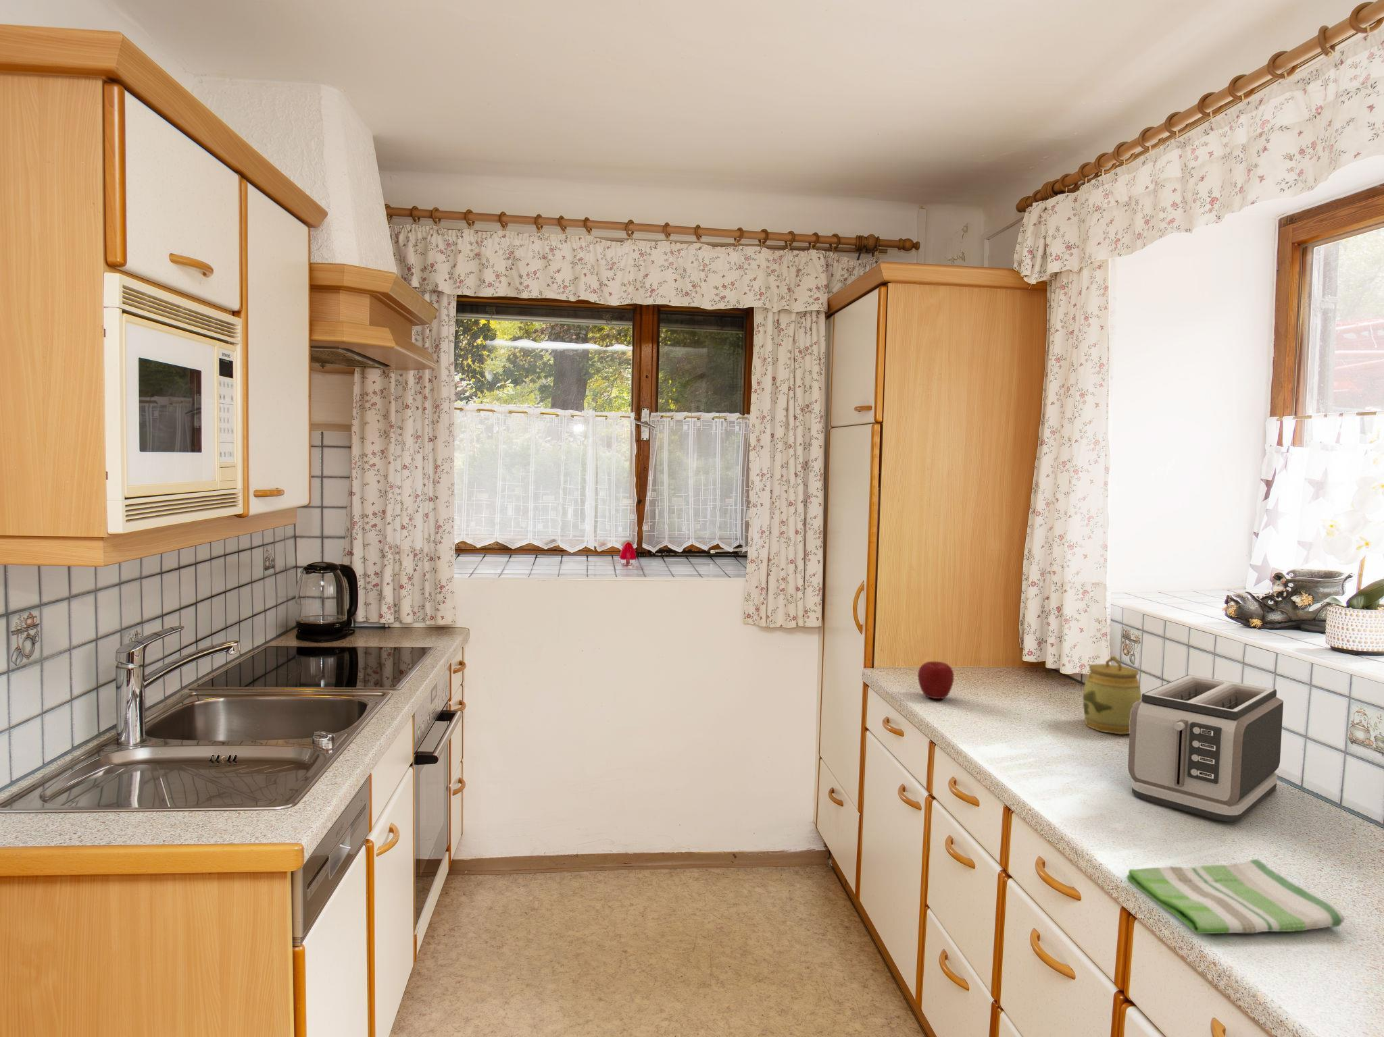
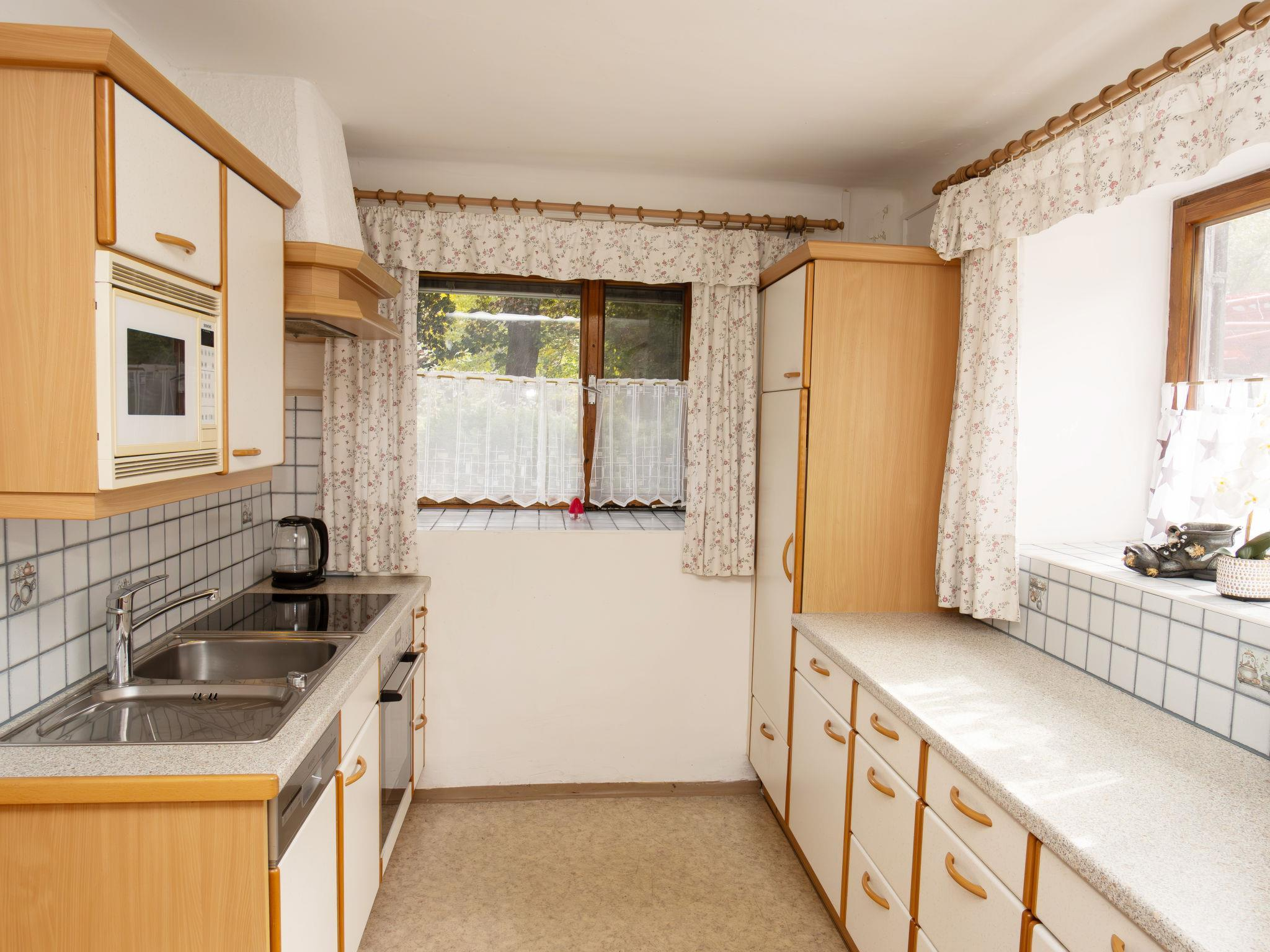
- toaster (1205, 742)
- dish towel (1230, 893)
- jar (1113, 692)
- apple (935, 680)
